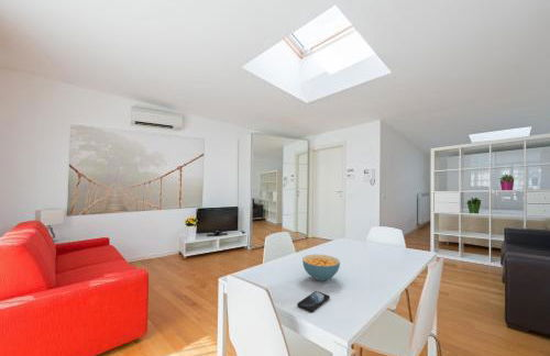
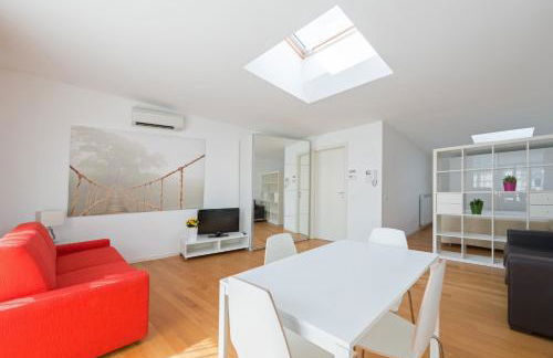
- smartphone (314, 300)
- cereal bowl (320, 268)
